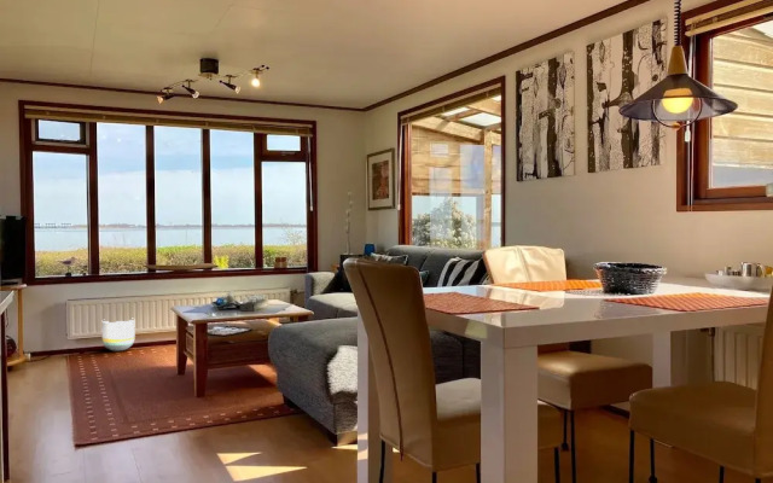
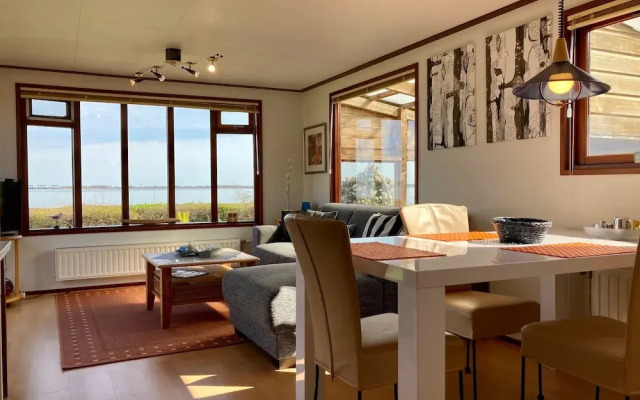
- planter (118, 334)
